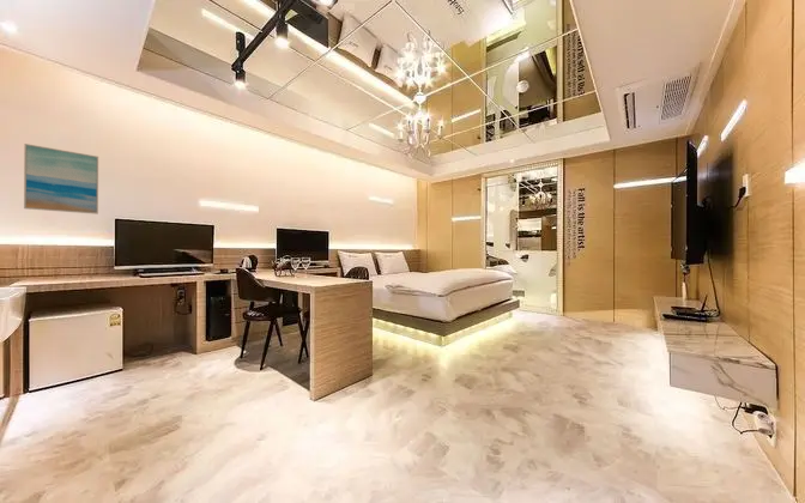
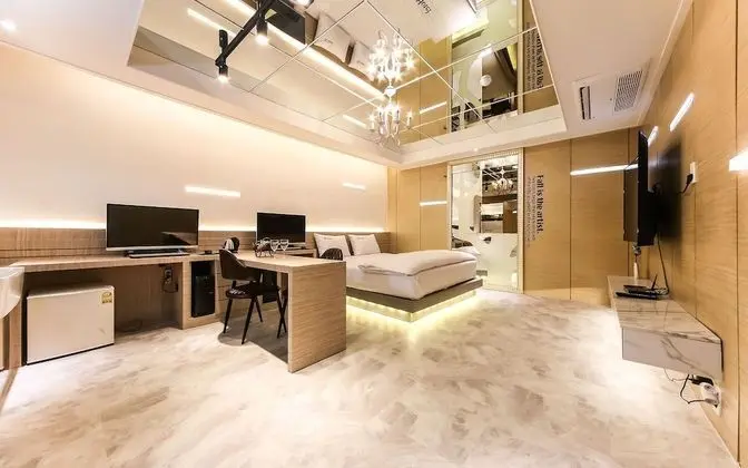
- wall art (63, 181)
